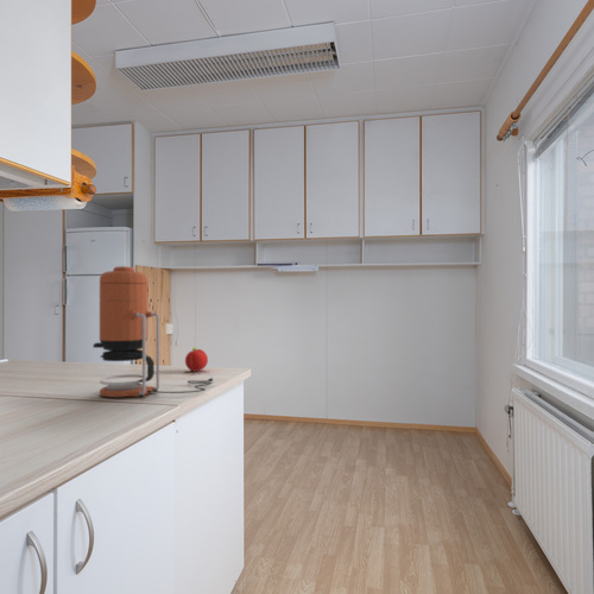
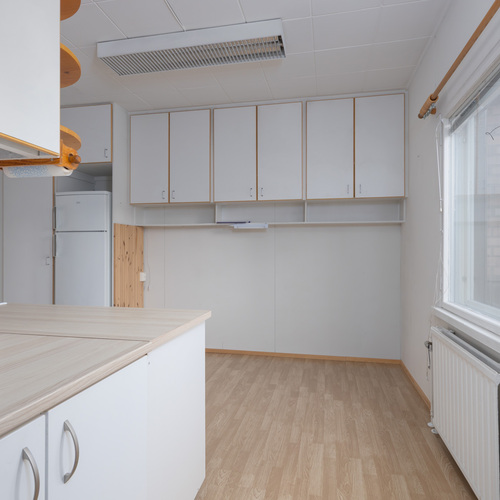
- fruit (196, 359)
- coffee maker (158, 328)
